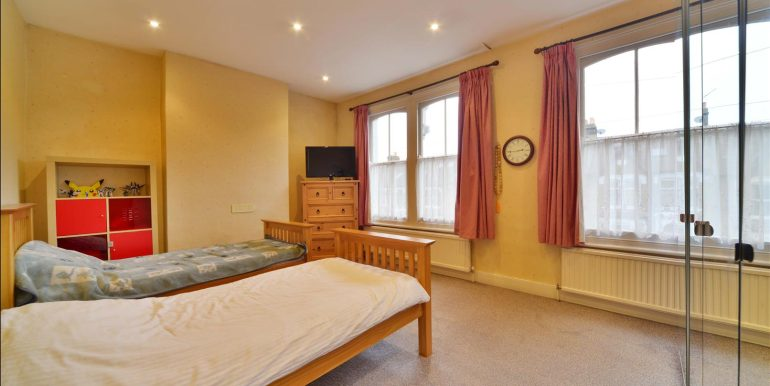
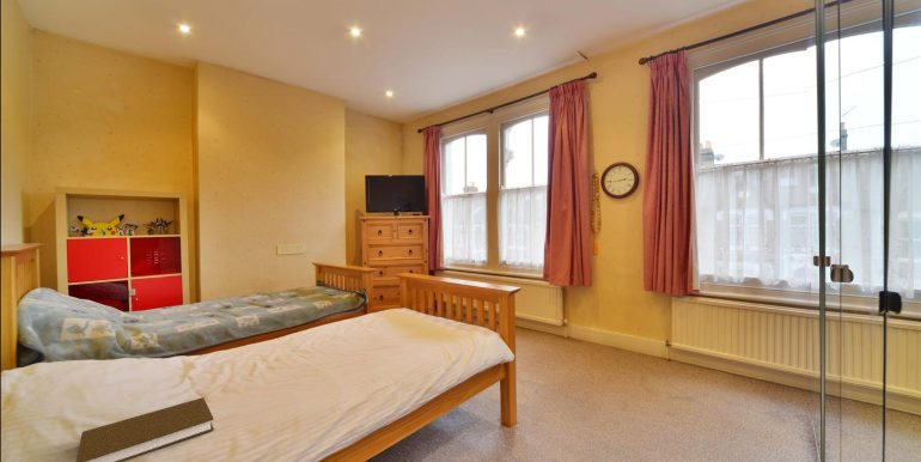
+ book (150, 430)
